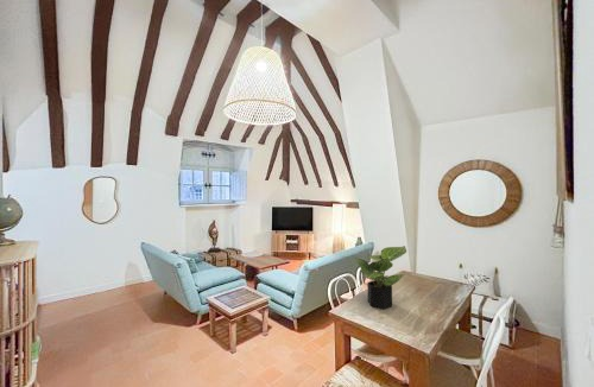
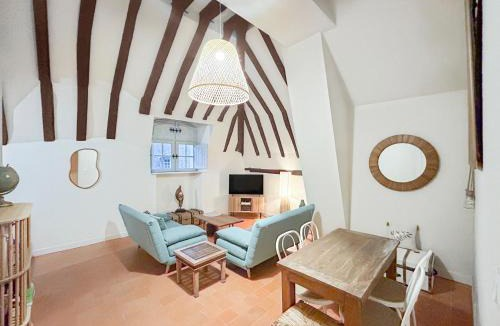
- potted plant (384, 277)
